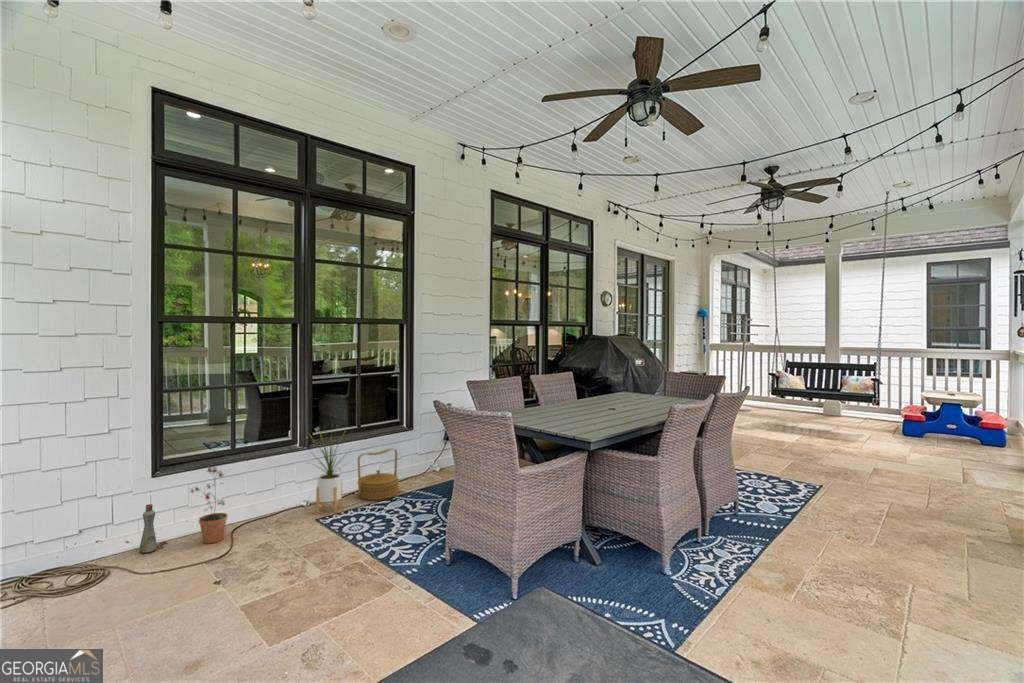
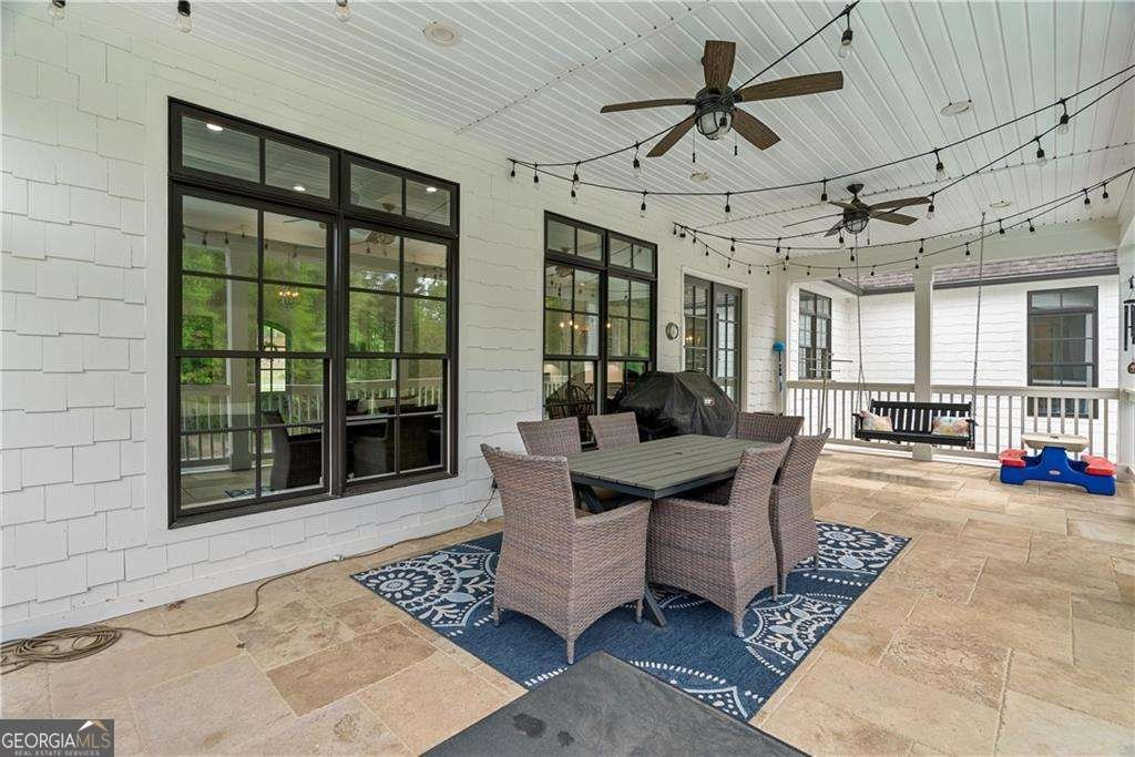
- house plant (329, 465)
- basket (378, 472)
- potted plant (210, 505)
- bottle (148, 527)
